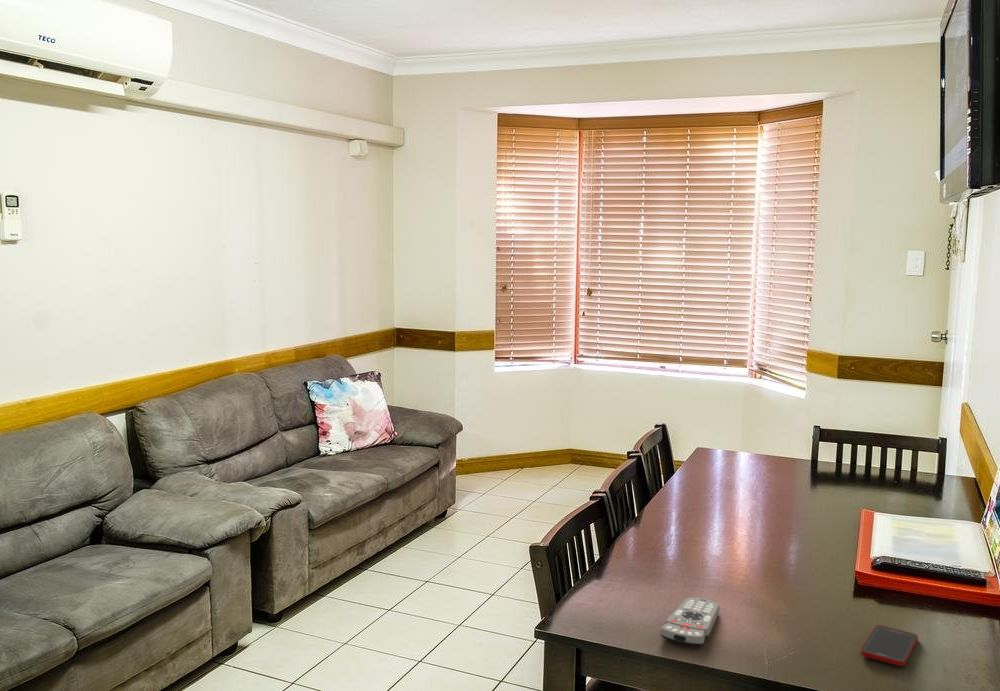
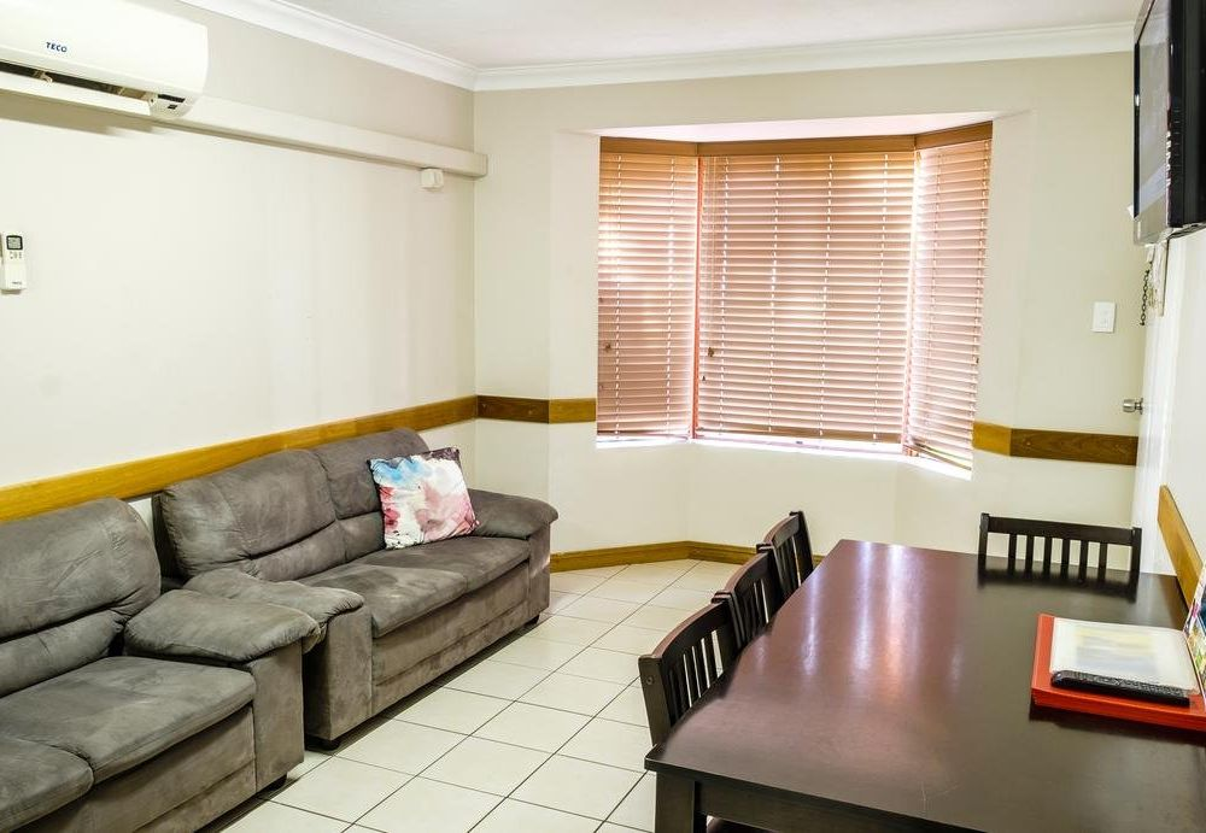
- remote control (692, 620)
- cell phone (889, 644)
